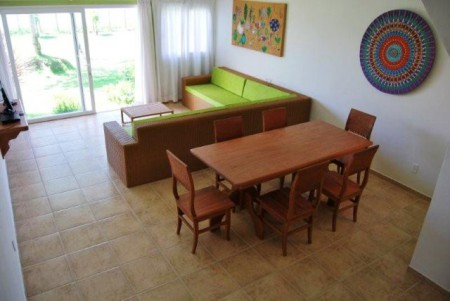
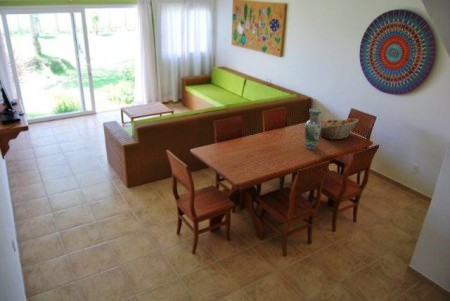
+ fruit basket (336, 126)
+ vase (312, 129)
